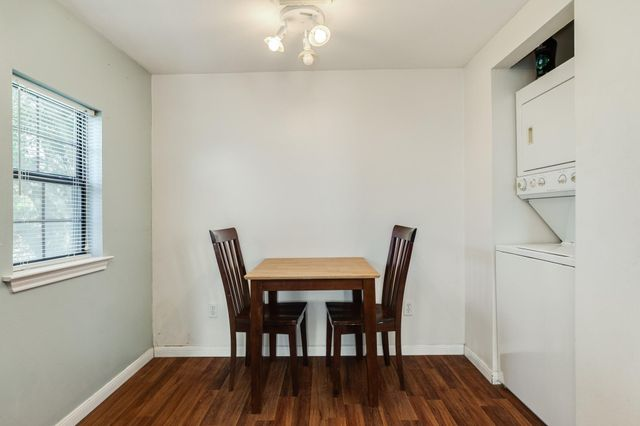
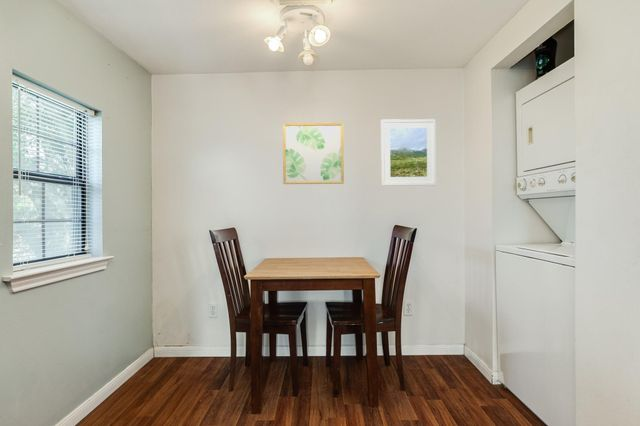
+ wall art (313, 153)
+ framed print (408, 152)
